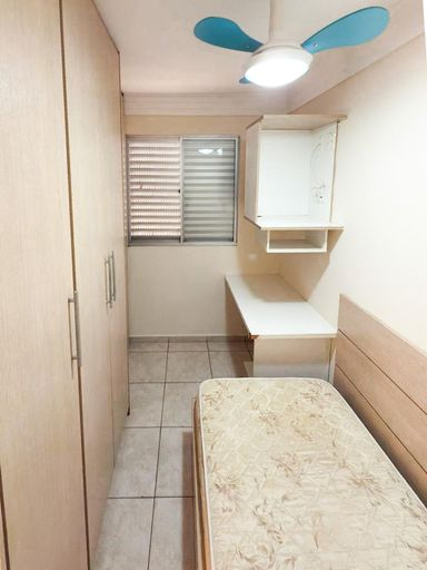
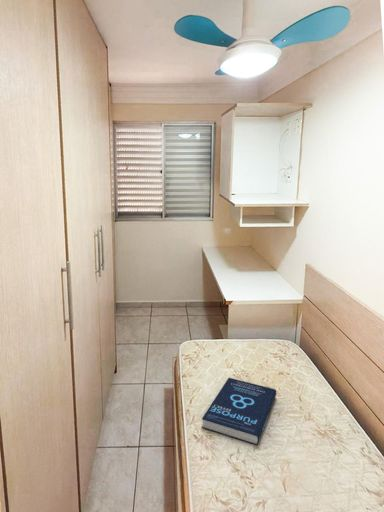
+ book (241, 407)
